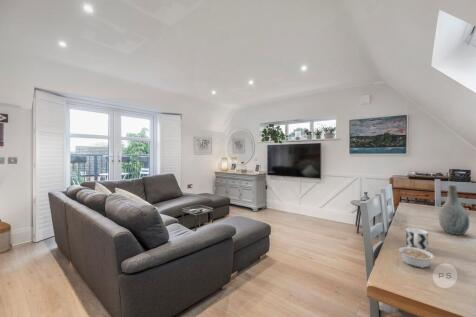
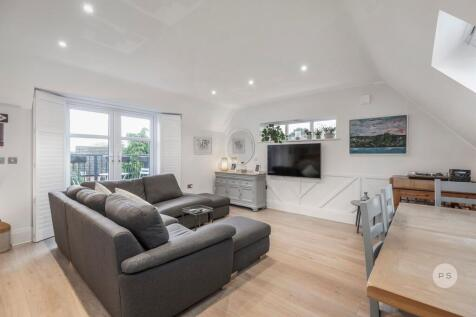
- cup (416, 239)
- vase (453, 208)
- legume (415, 257)
